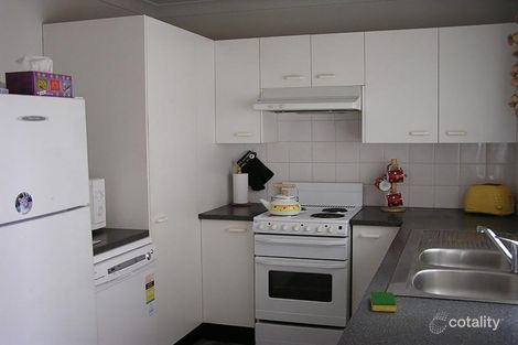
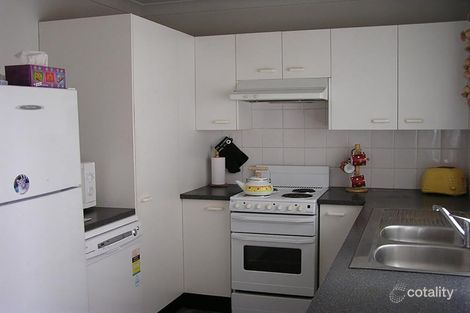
- dish sponge (382, 301)
